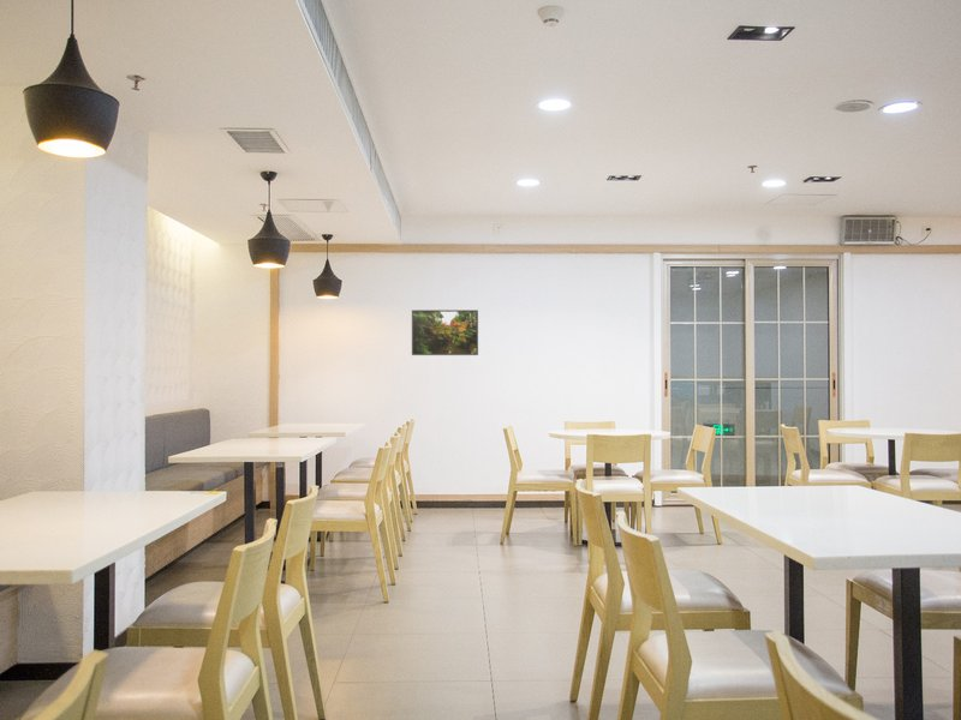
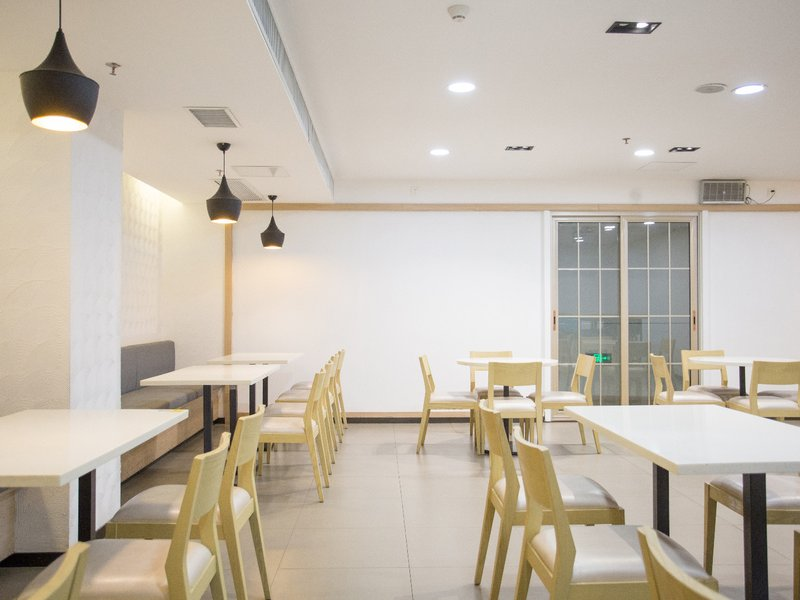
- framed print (444, 332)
